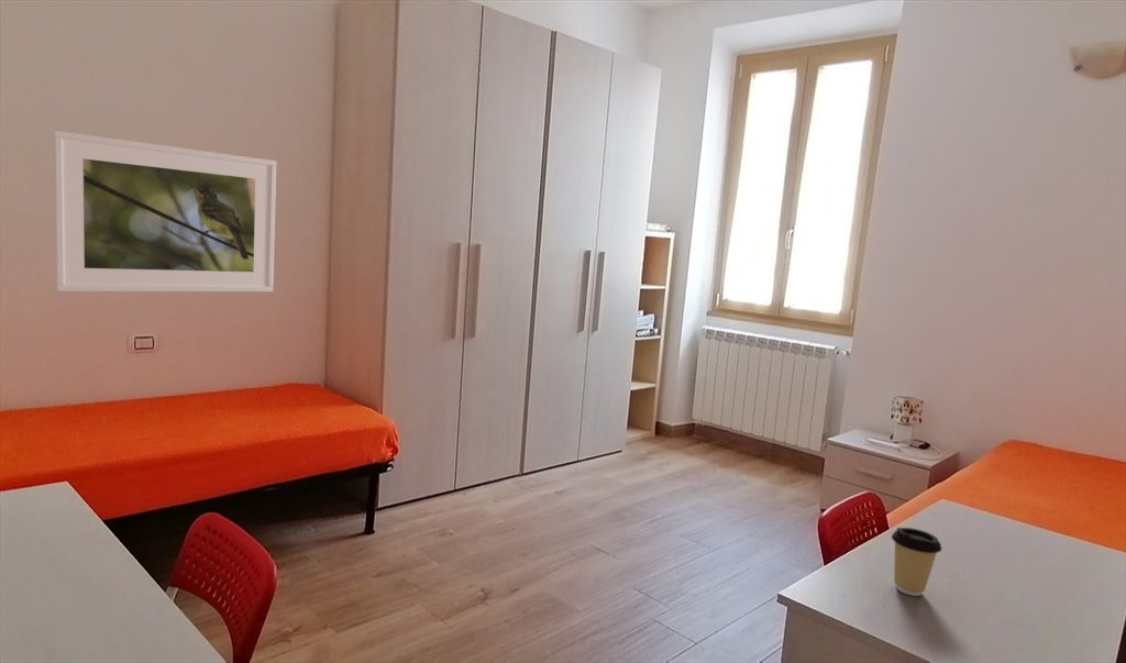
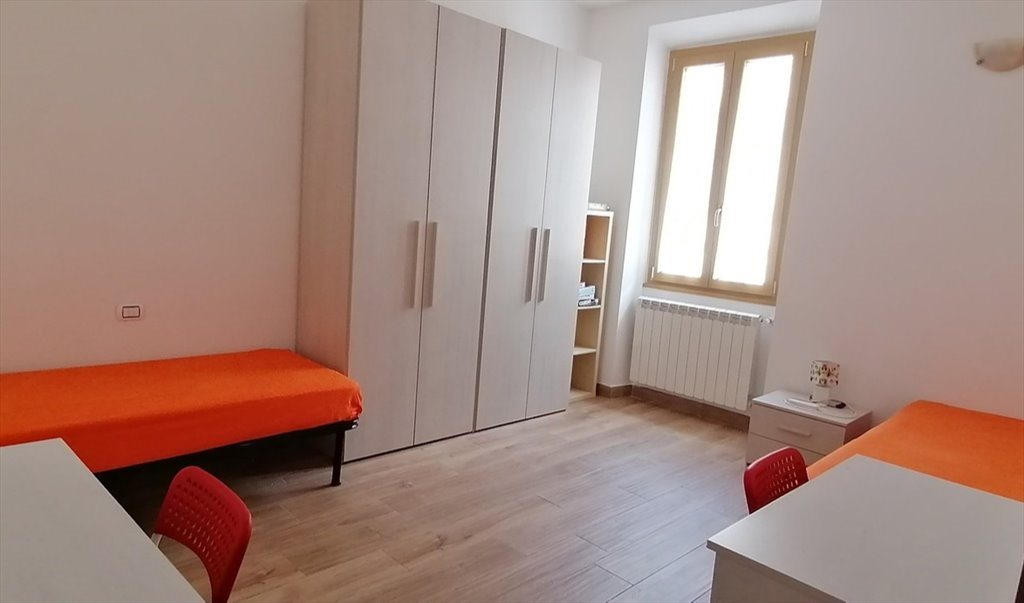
- coffee cup (913, 561)
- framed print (175, 220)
